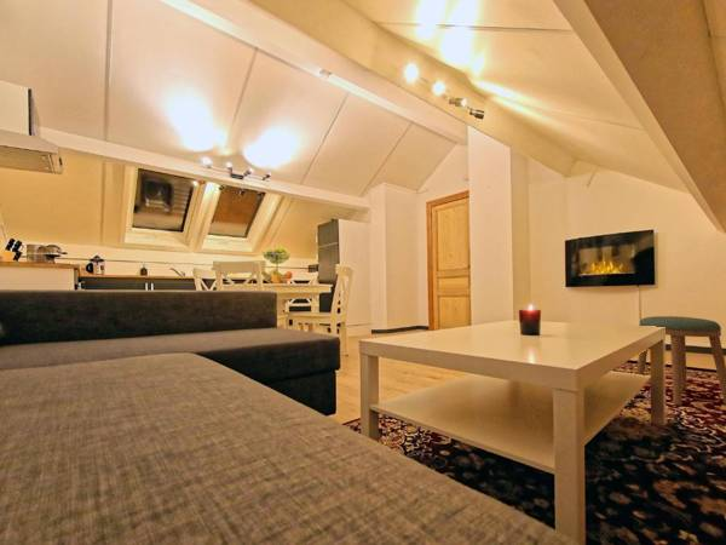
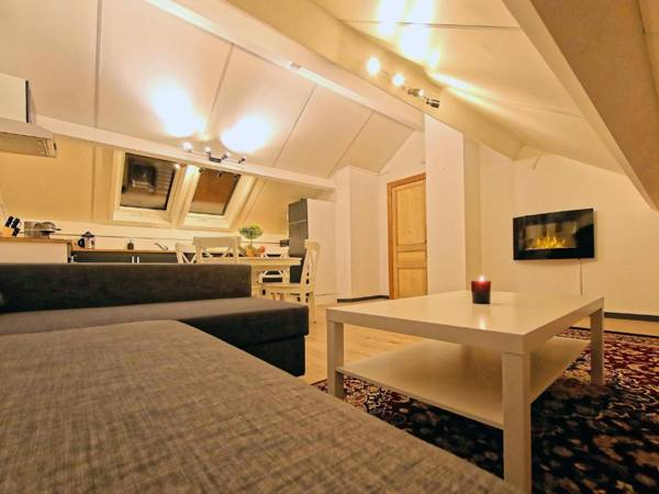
- stool (679, 356)
